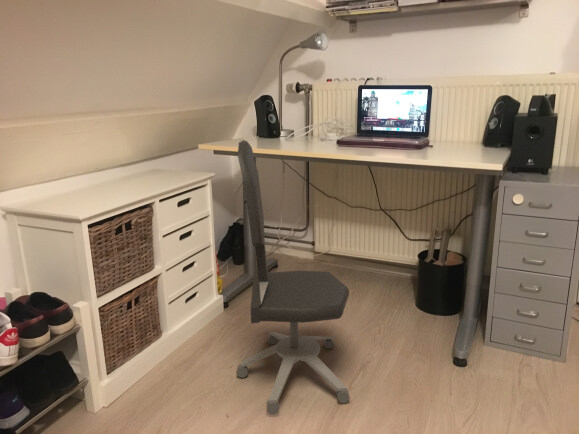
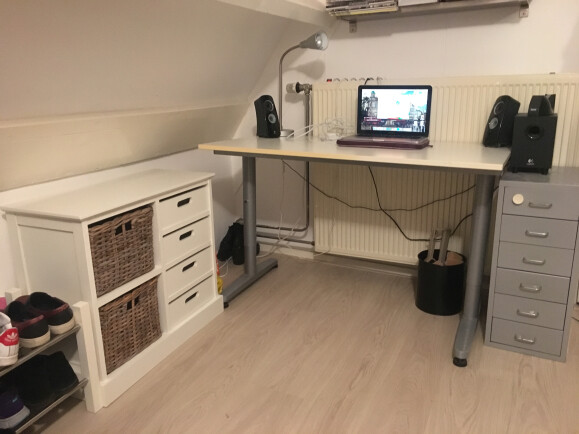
- office chair (291, 271)
